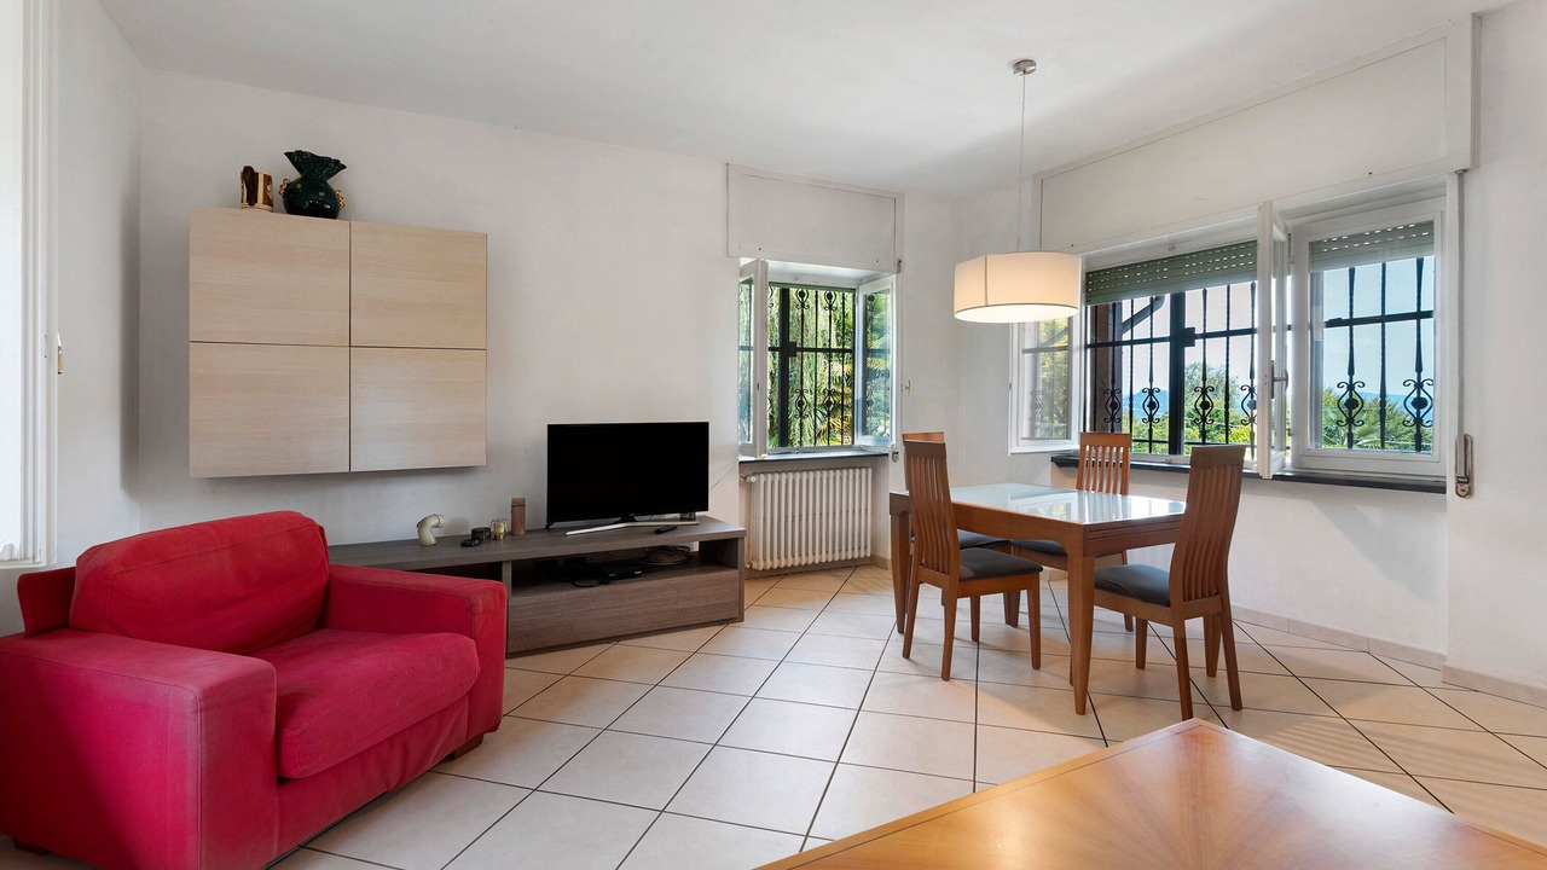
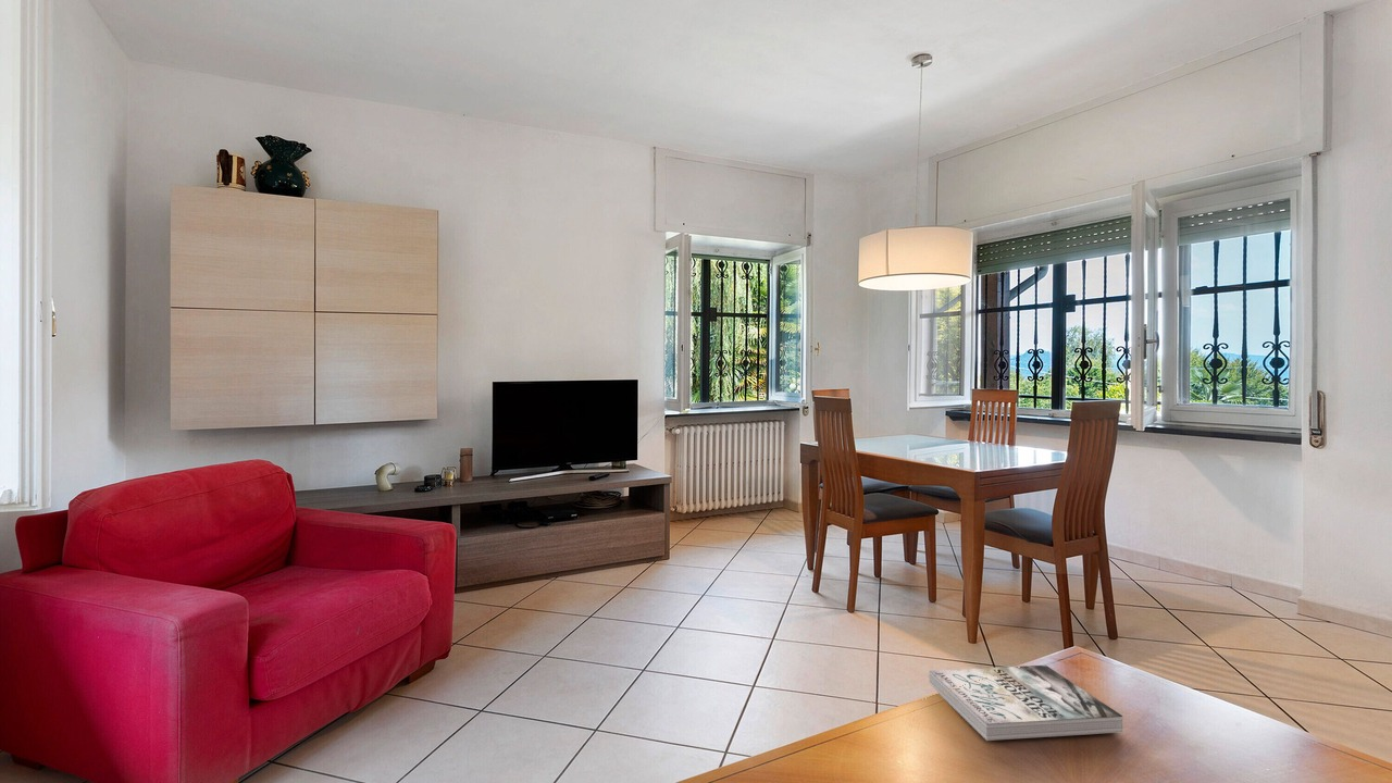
+ book (1018, 698)
